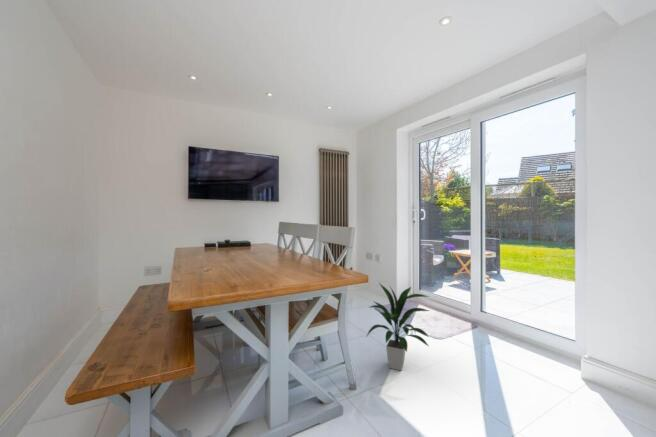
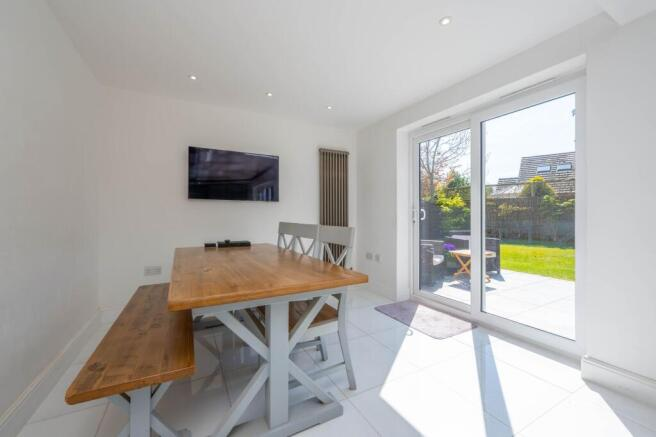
- indoor plant (397, 324)
